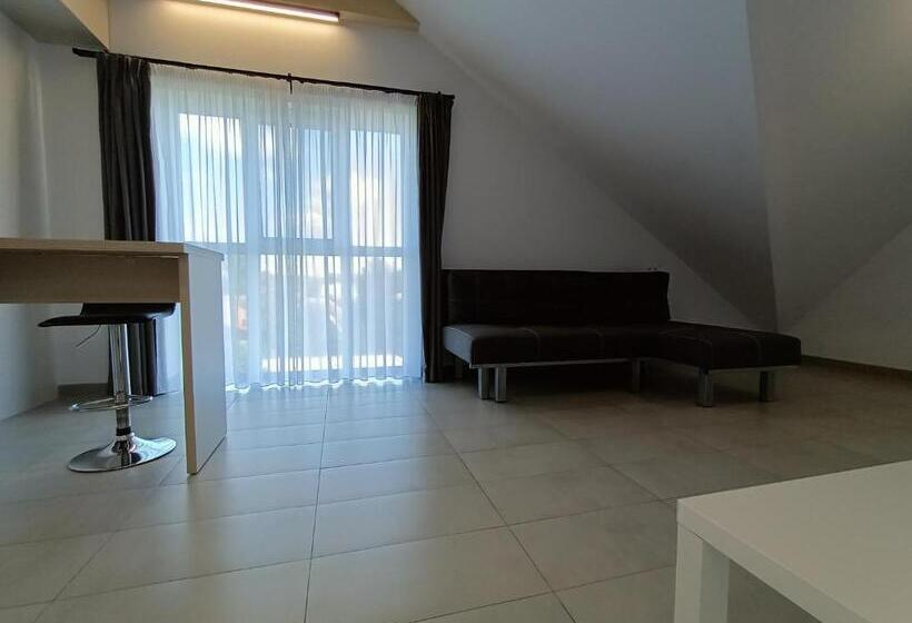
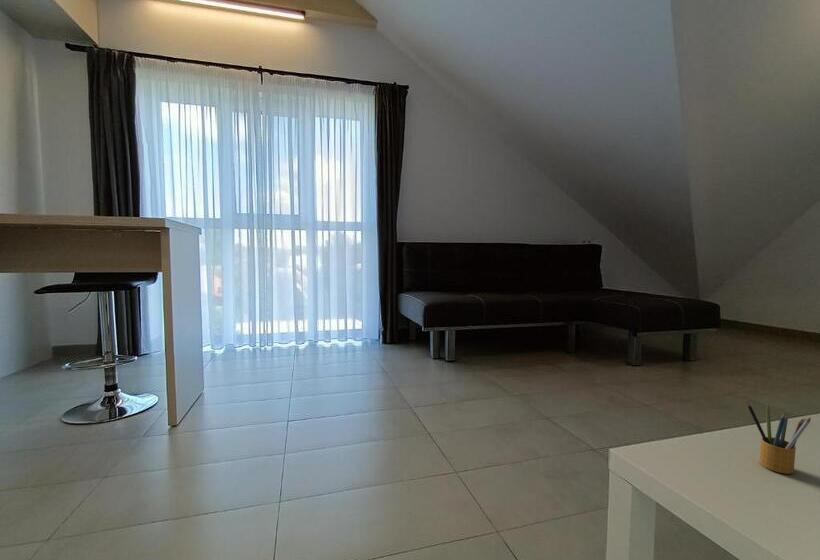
+ pencil box (776, 436)
